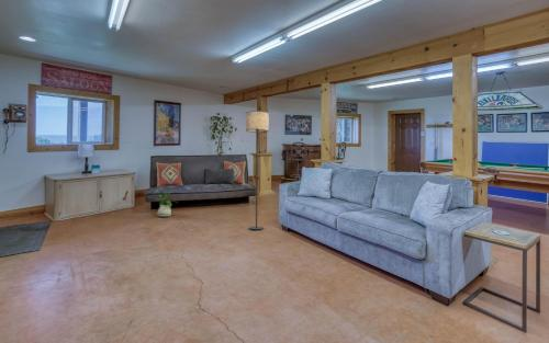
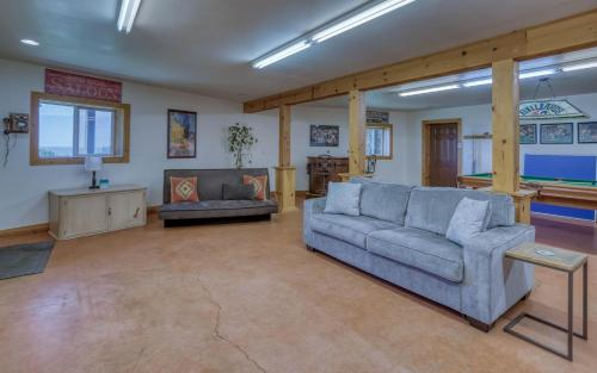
- house plant (164, 201)
- floor lamp (256, 170)
